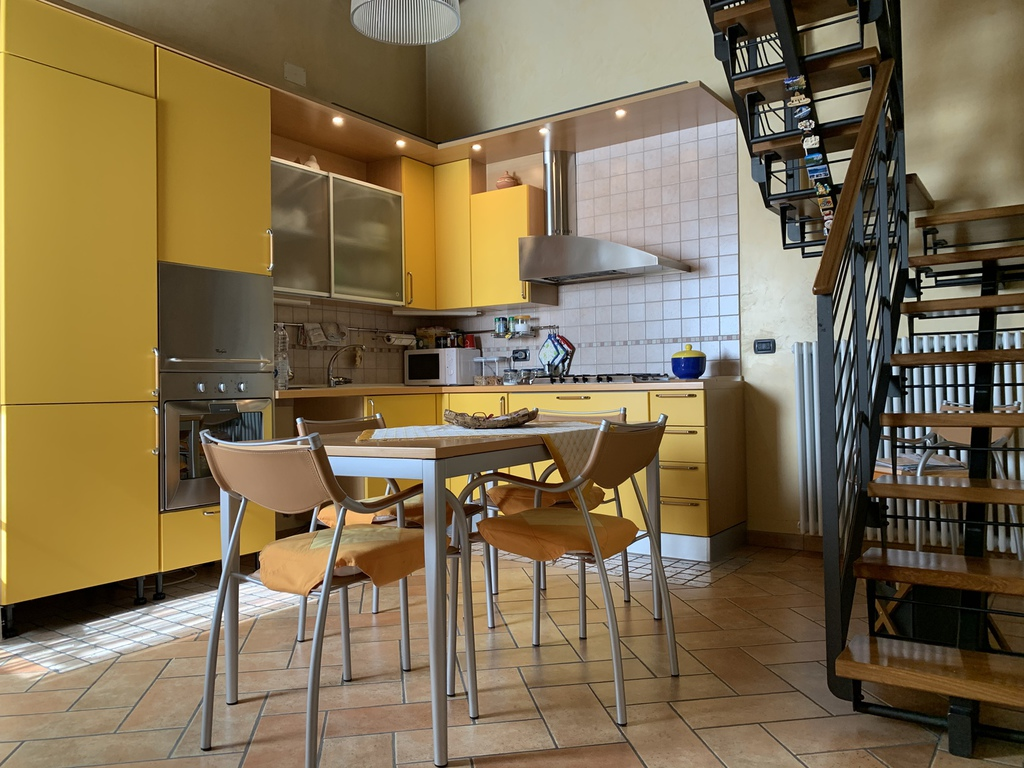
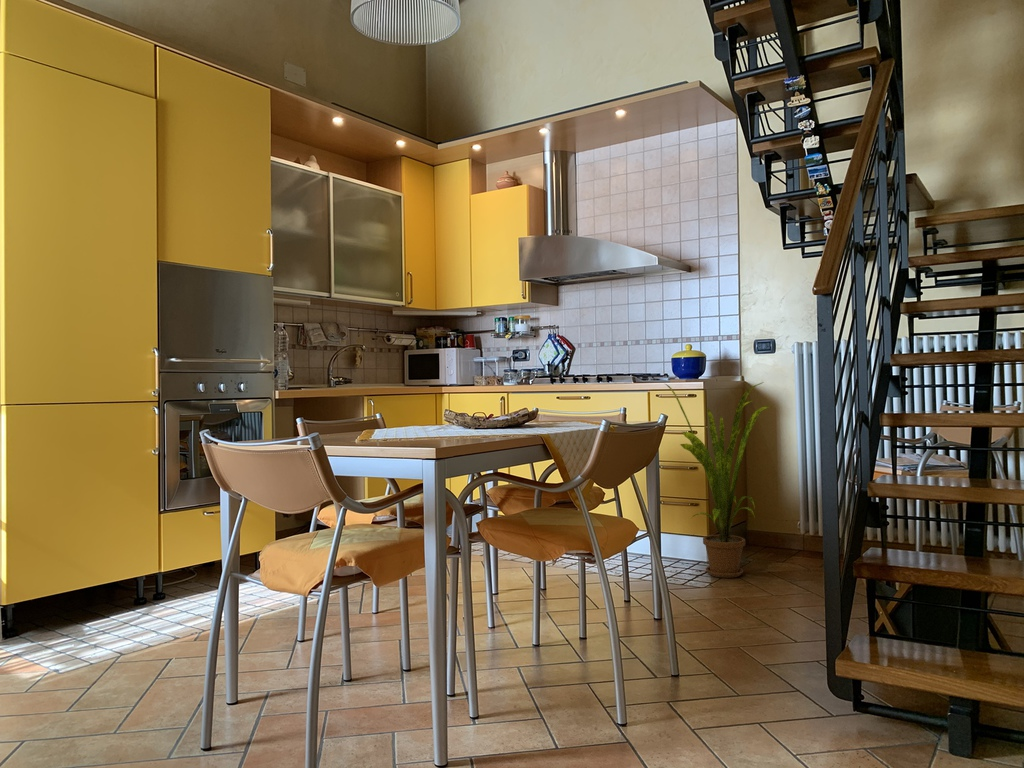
+ house plant (732, 478)
